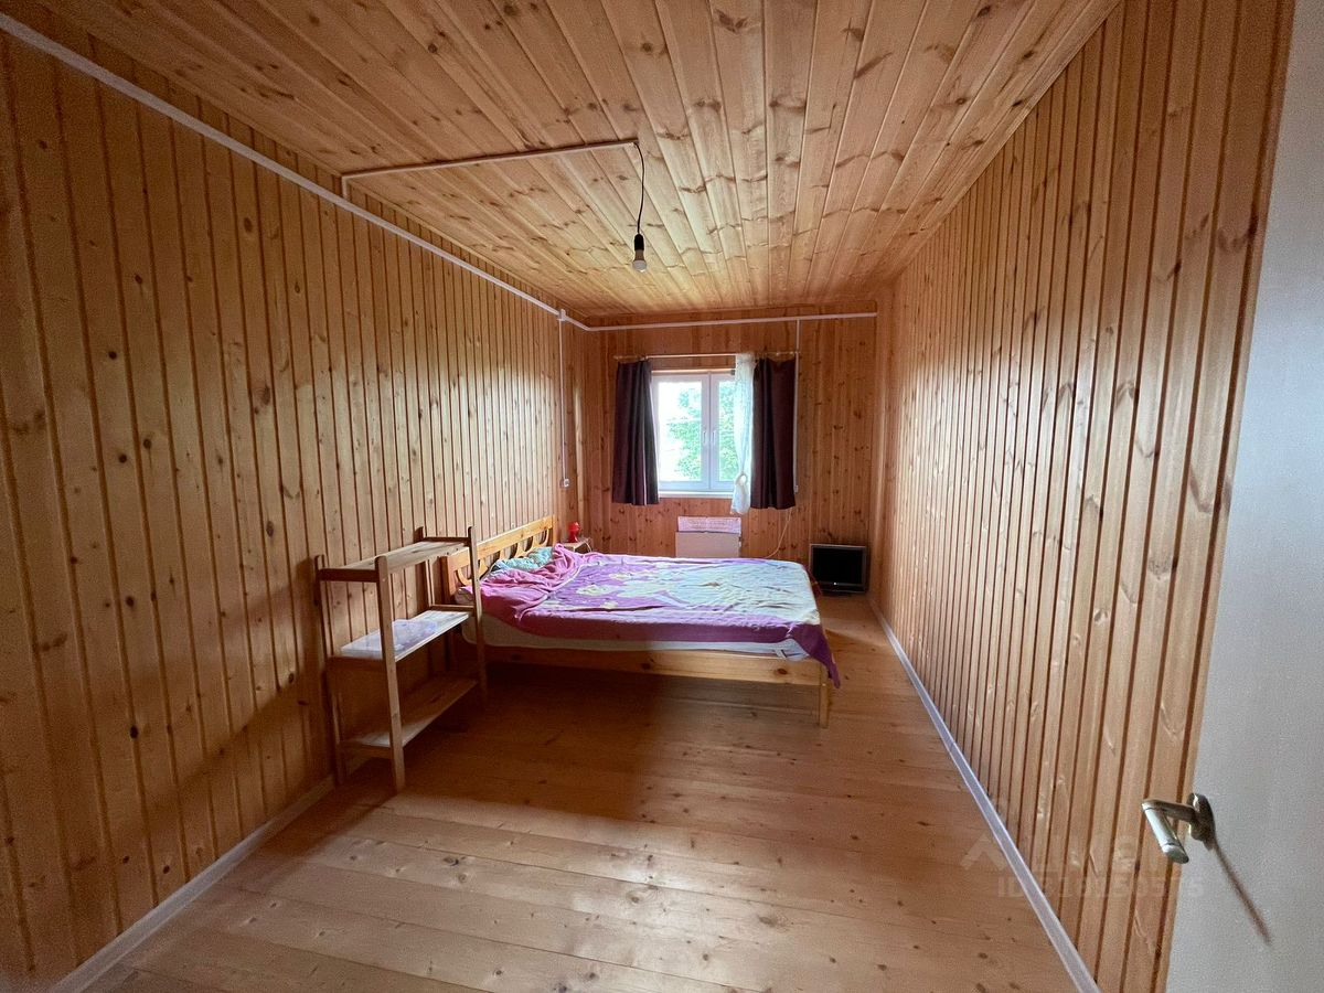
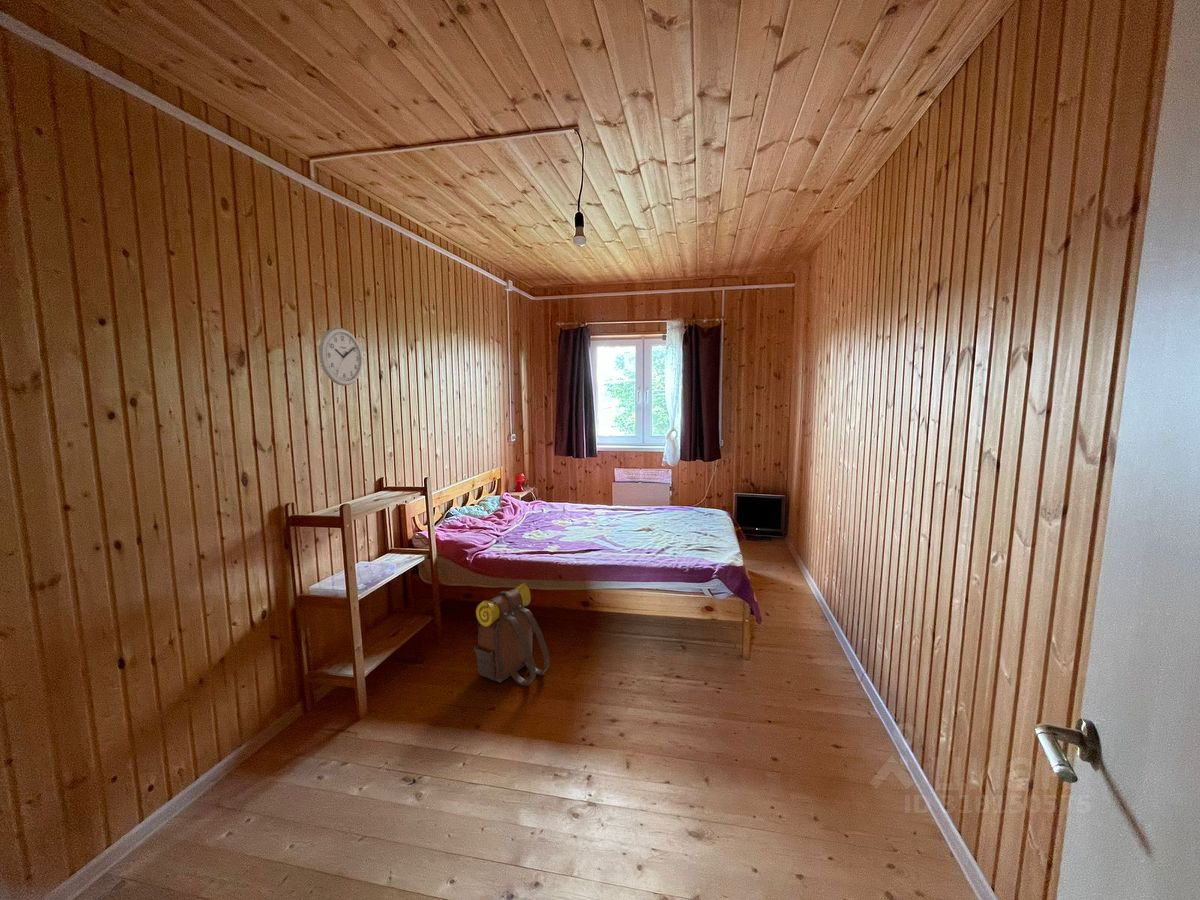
+ wall clock (343, 356)
+ backpack (513, 633)
